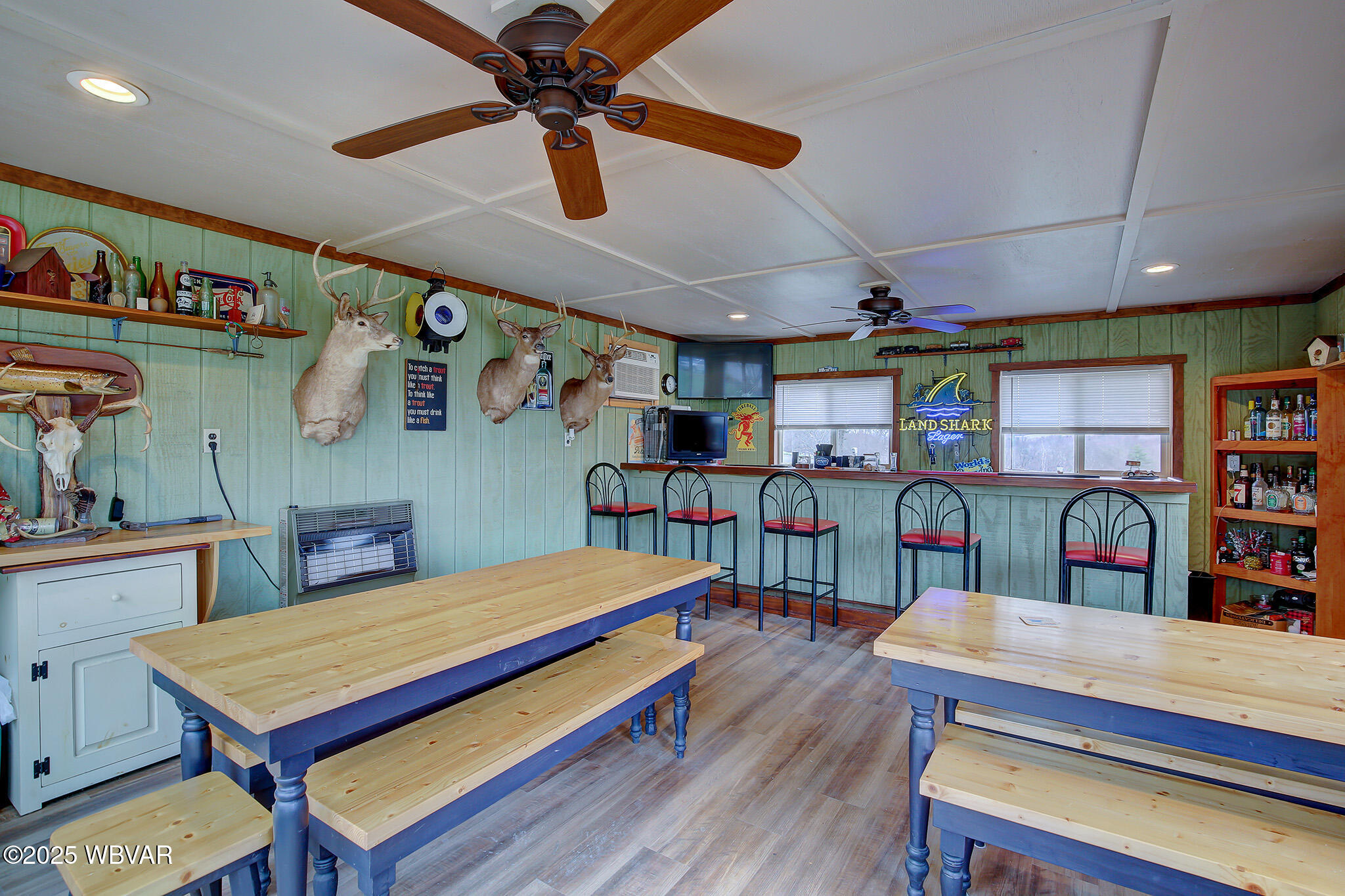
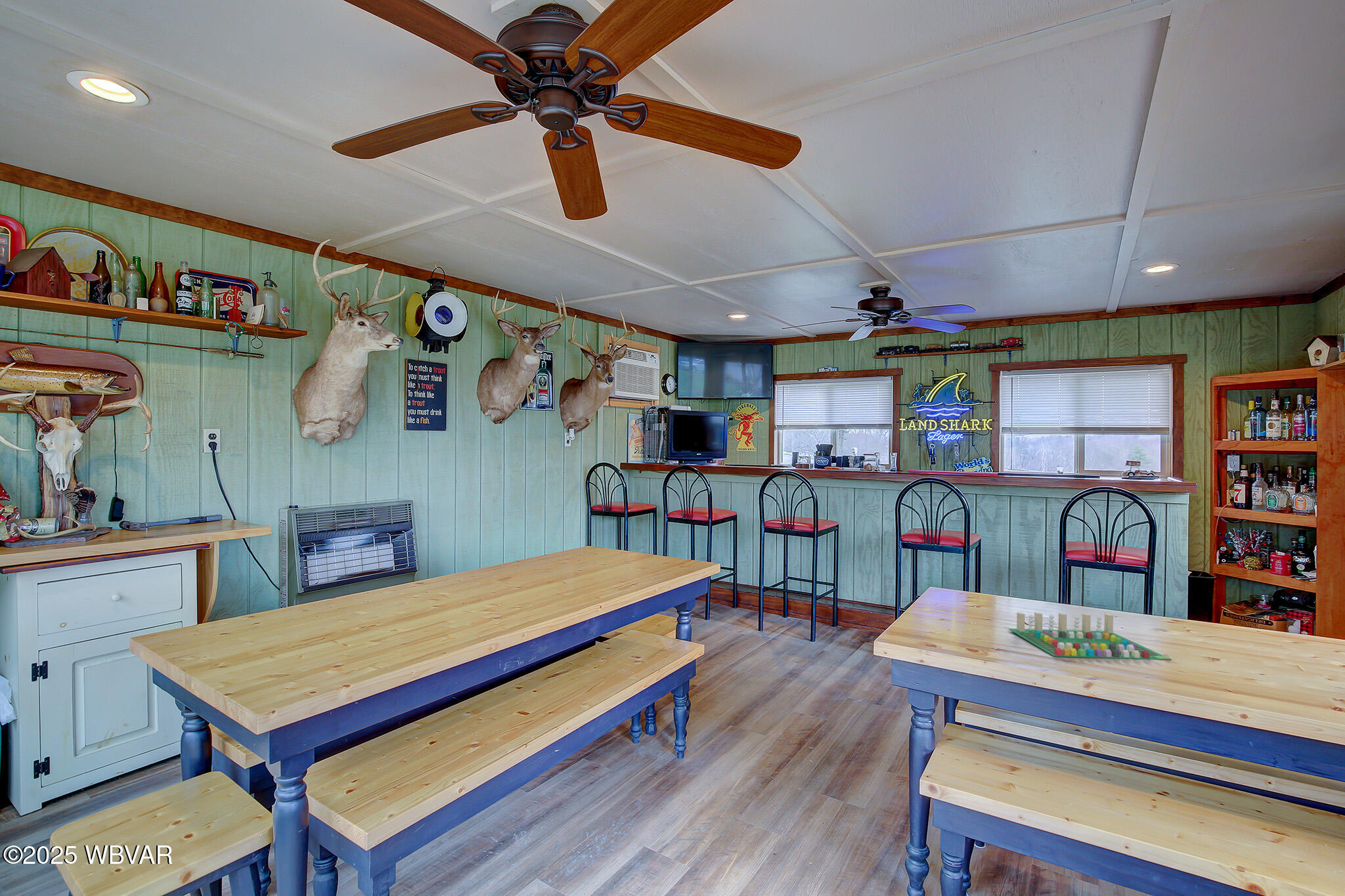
+ board game (1084, 633)
